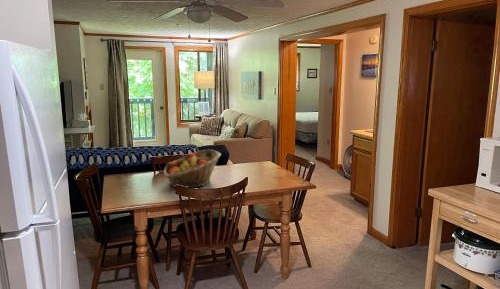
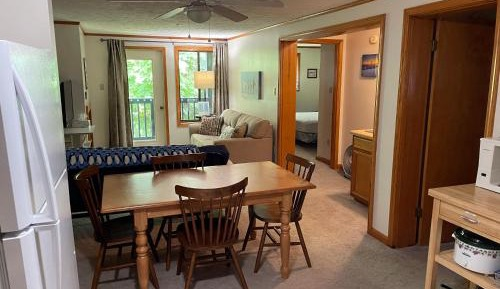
- fruit basket (192, 167)
